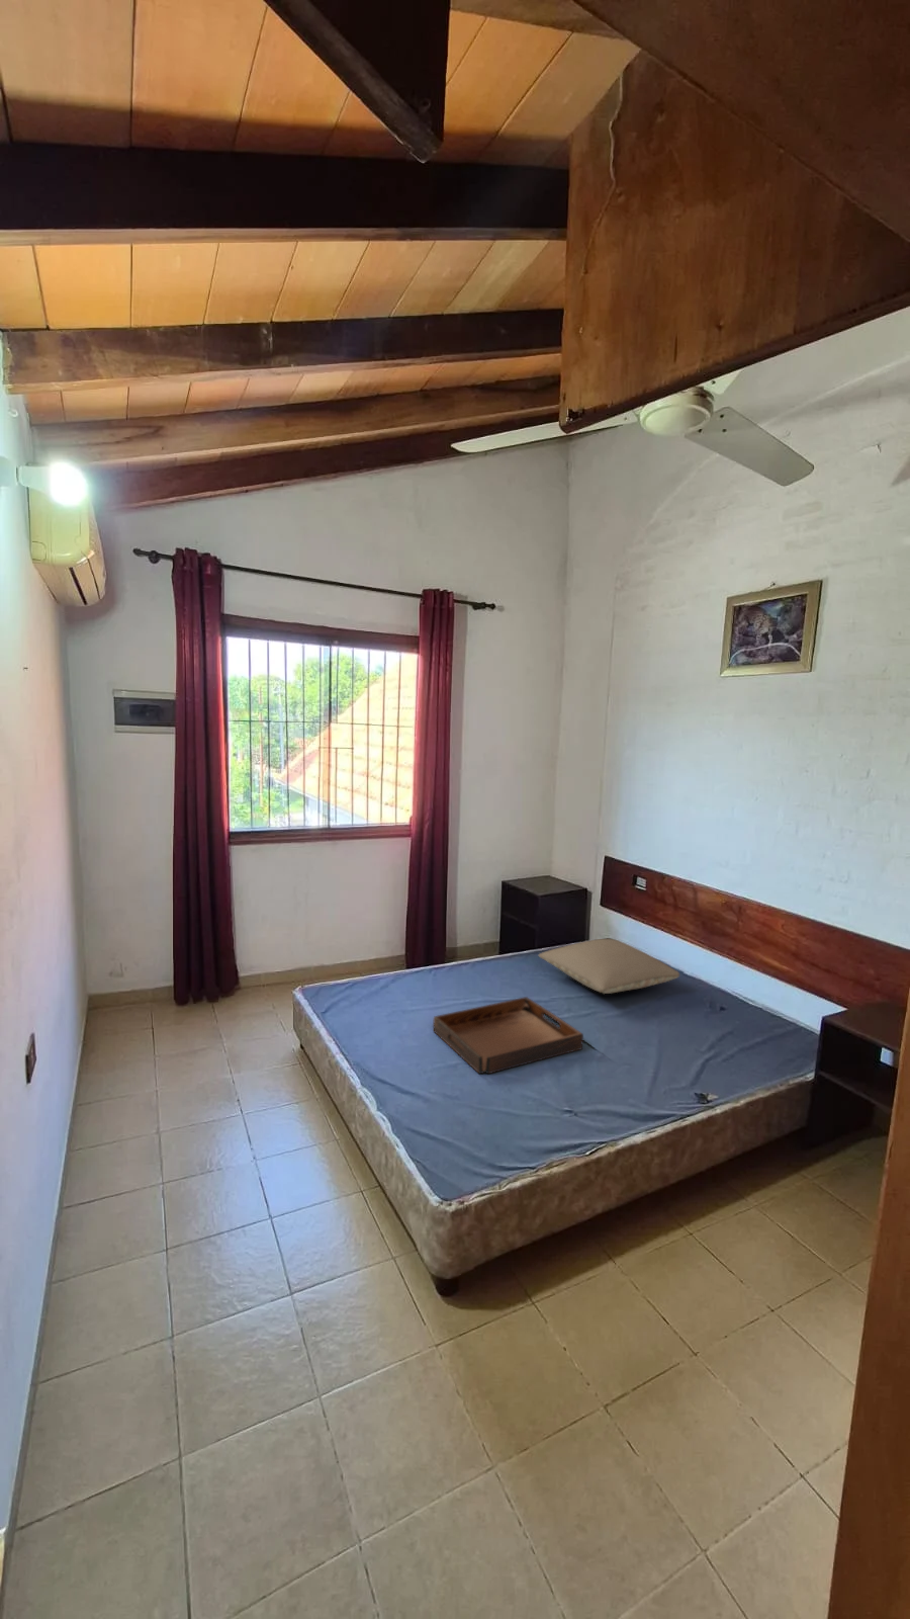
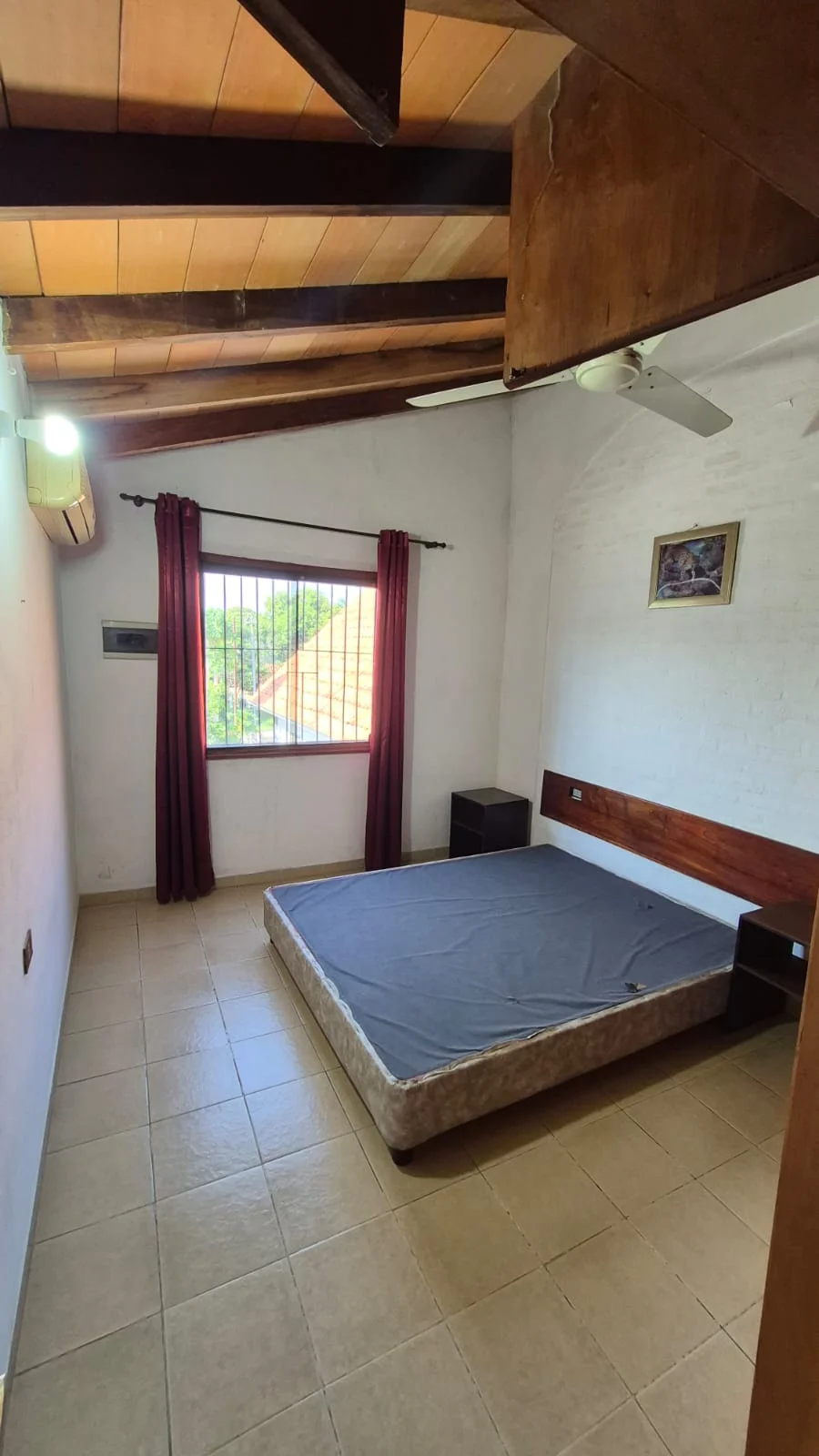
- serving tray (506, 1032)
- pillow (607, 964)
